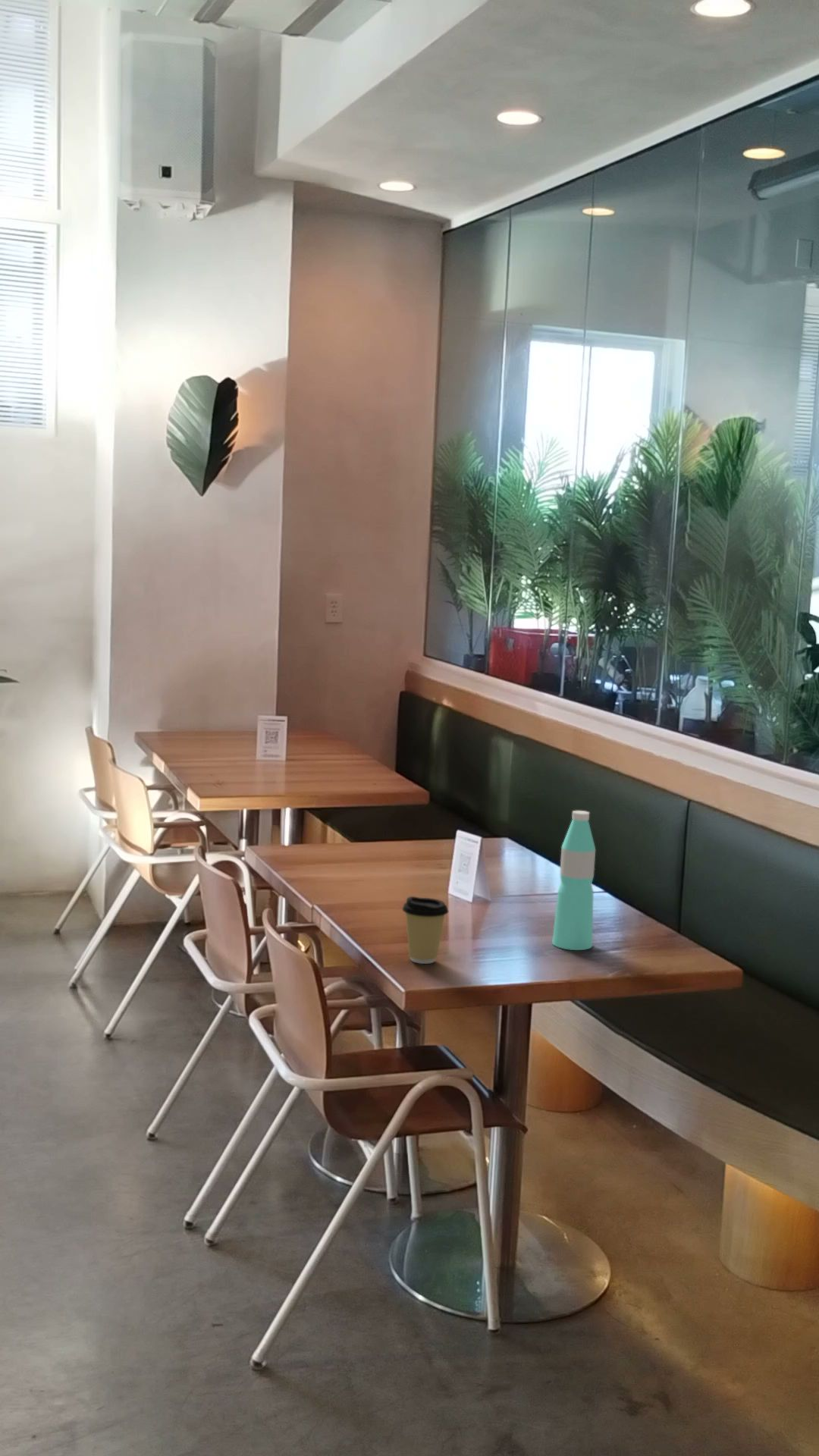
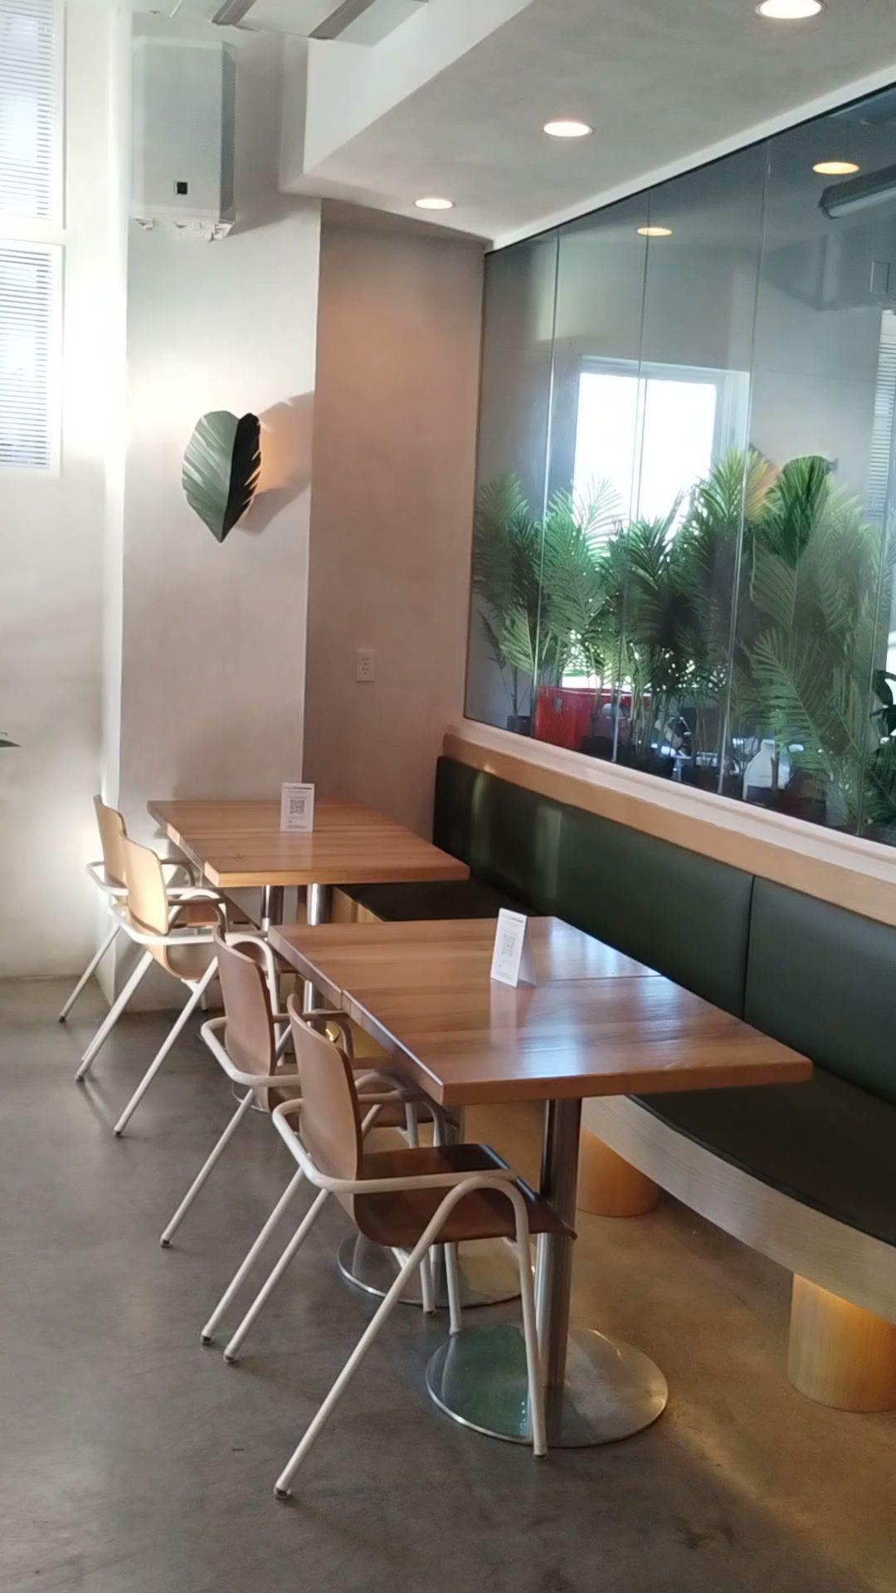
- water bottle (576, 878)
- coffee cup (424, 930)
